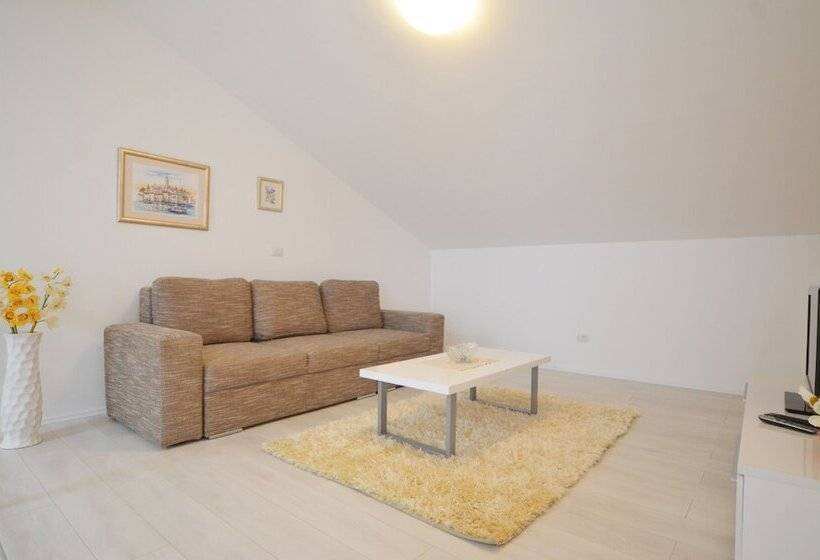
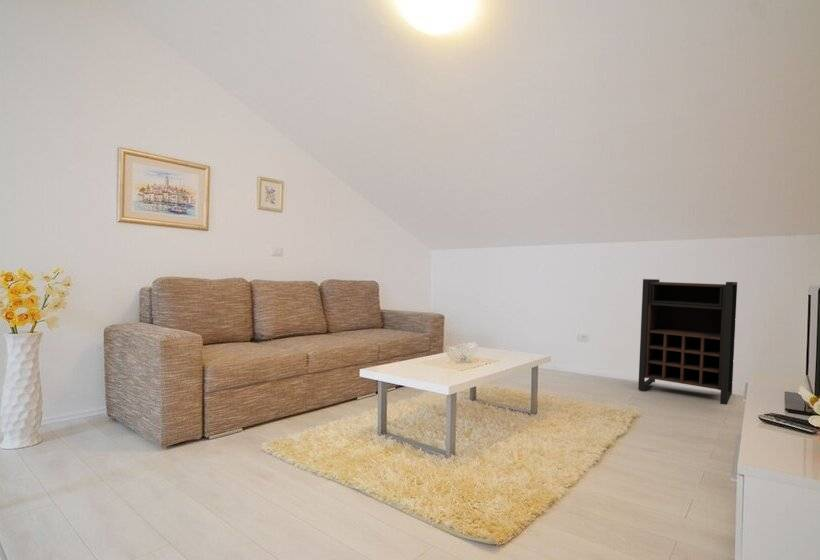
+ shelving unit (687, 336)
